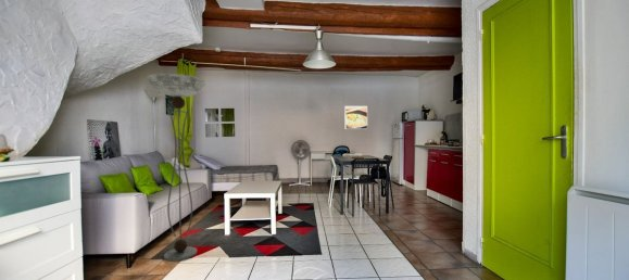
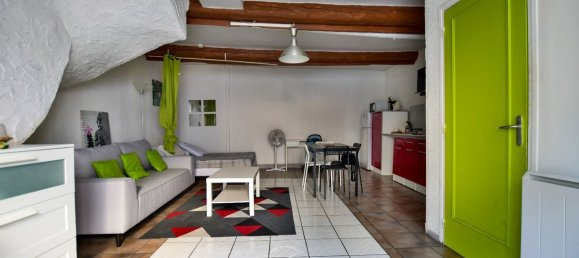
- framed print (355, 117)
- floor lamp (179, 167)
